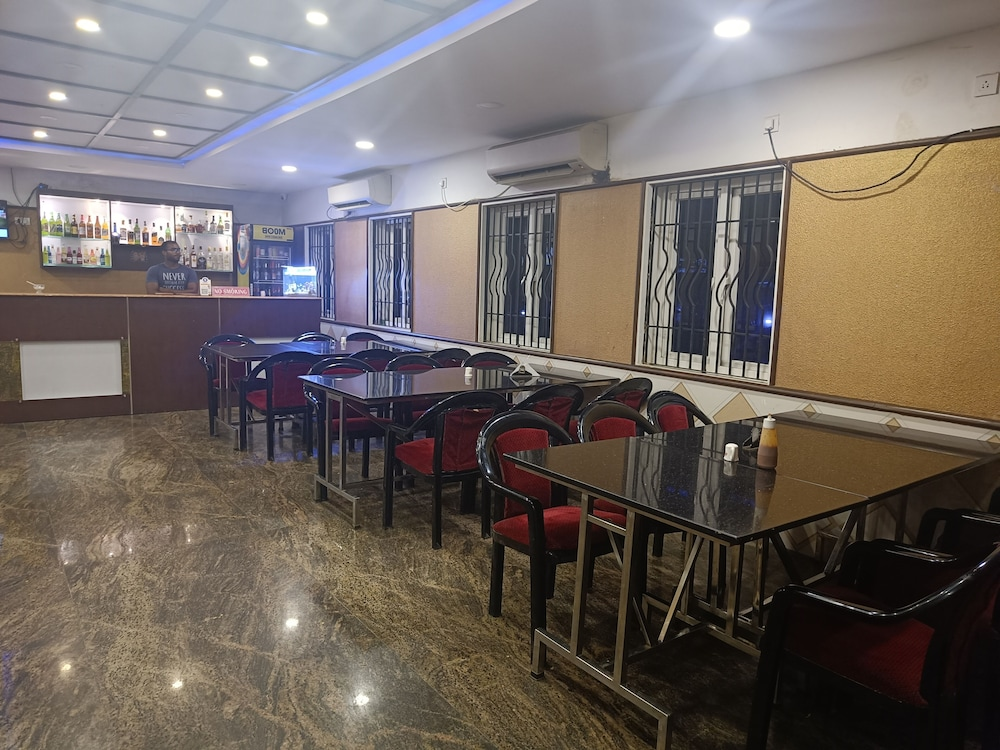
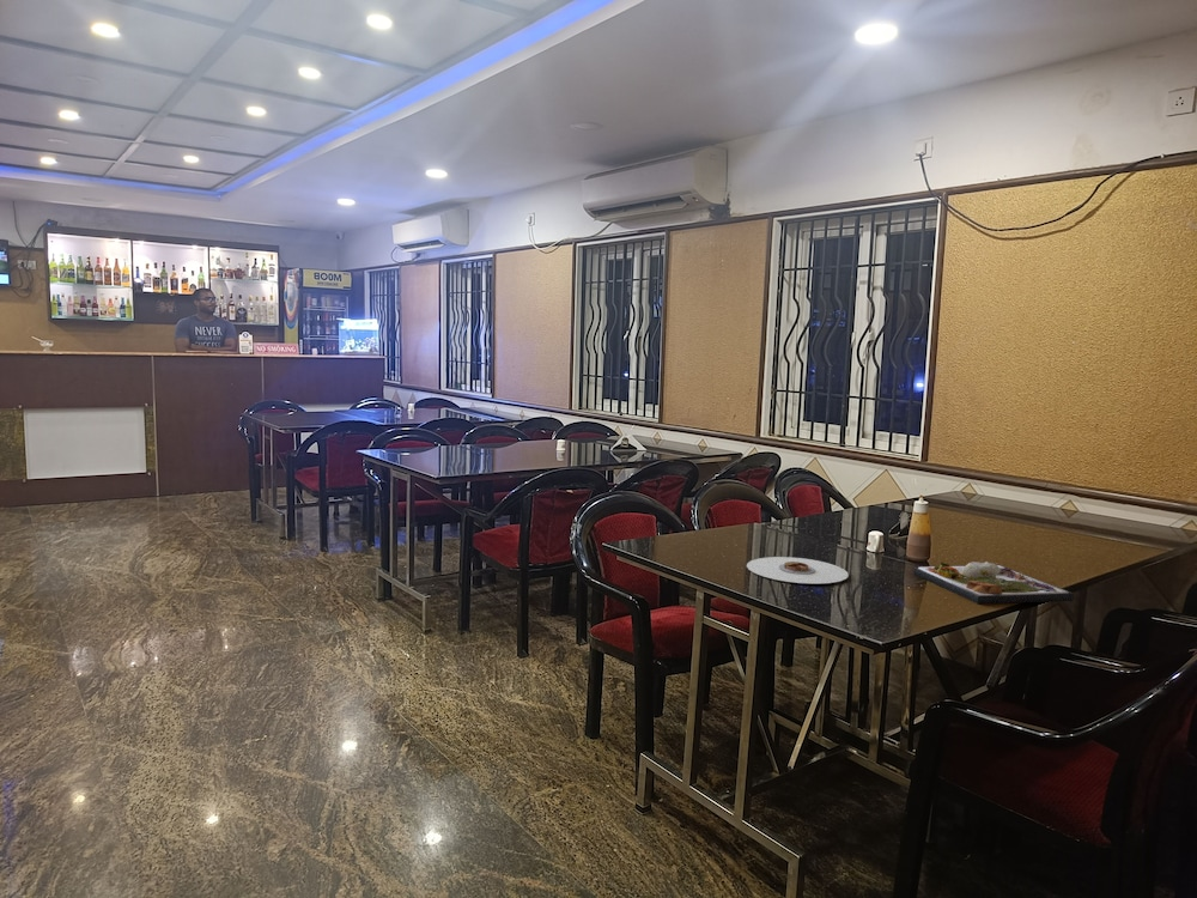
+ dinner plate (990, 577)
+ plate (796, 566)
